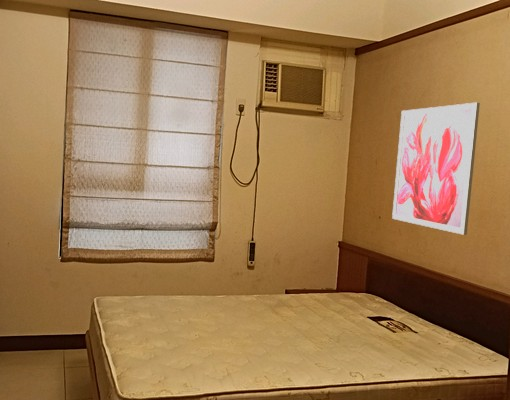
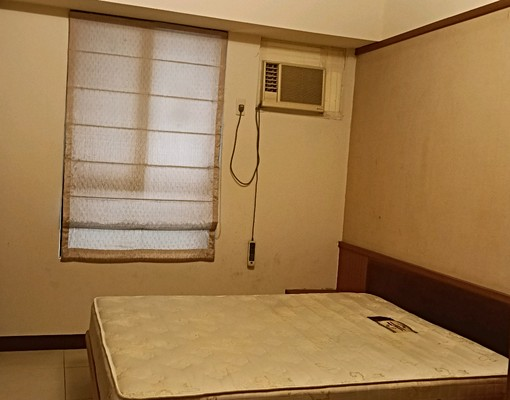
- wall art (431, 167)
